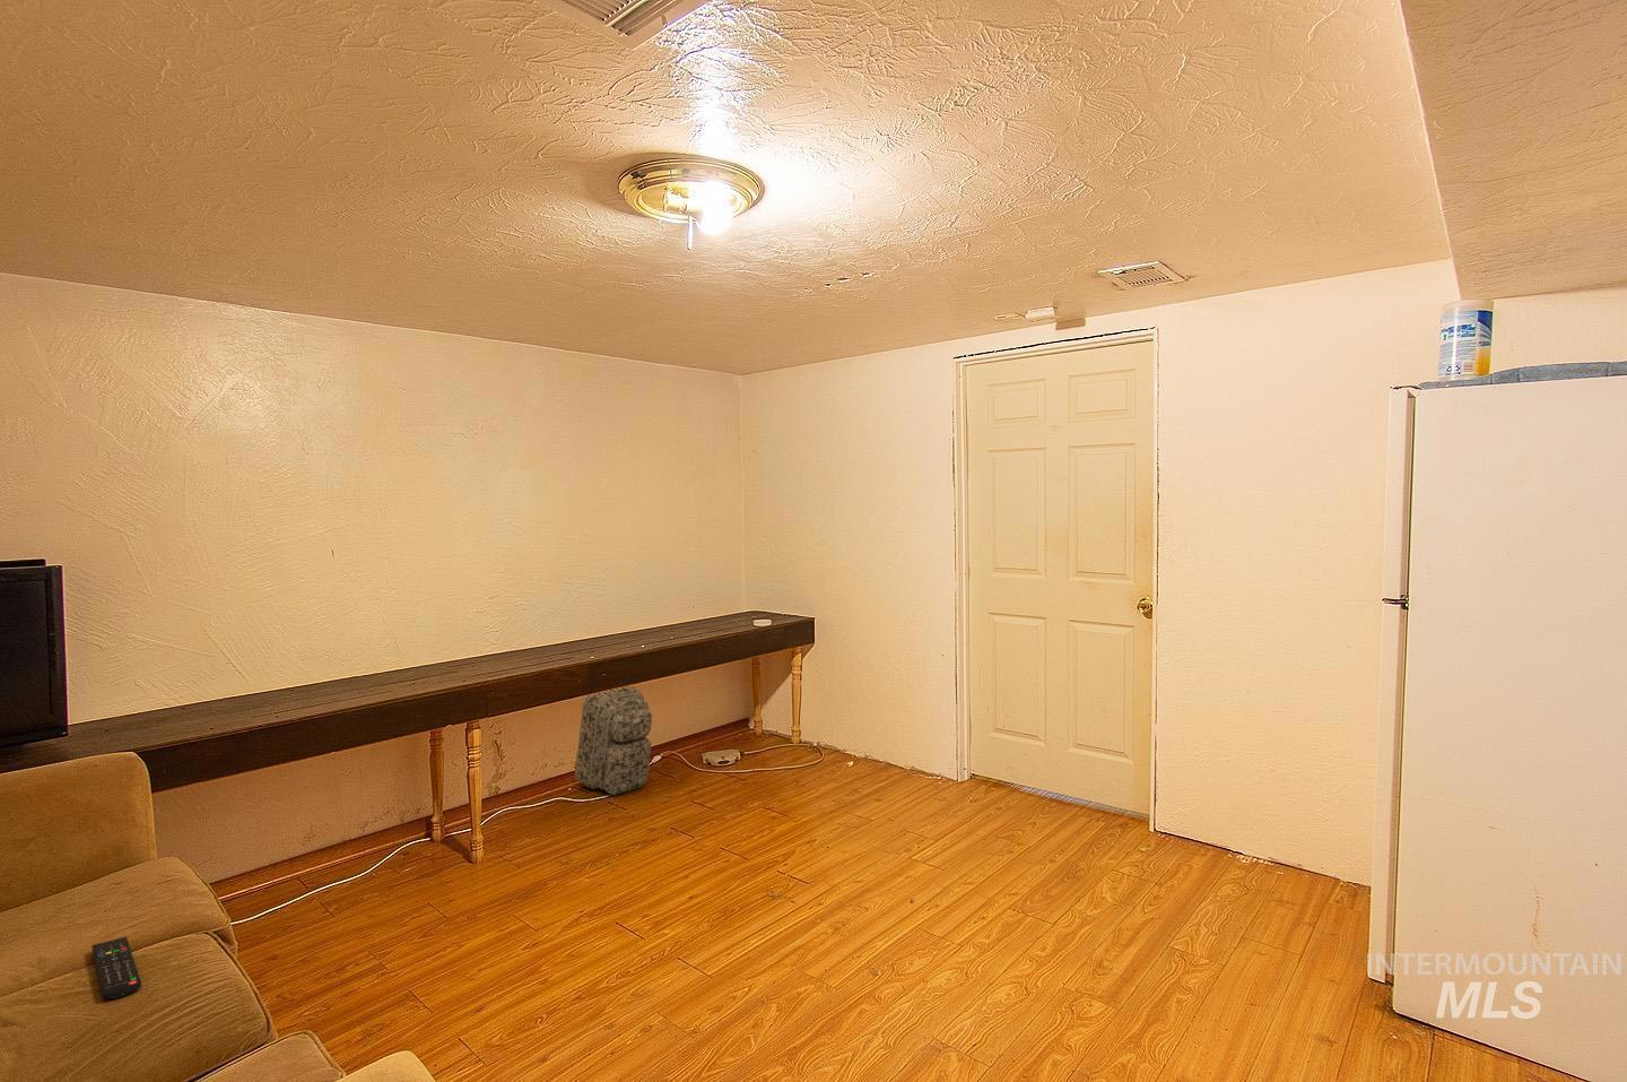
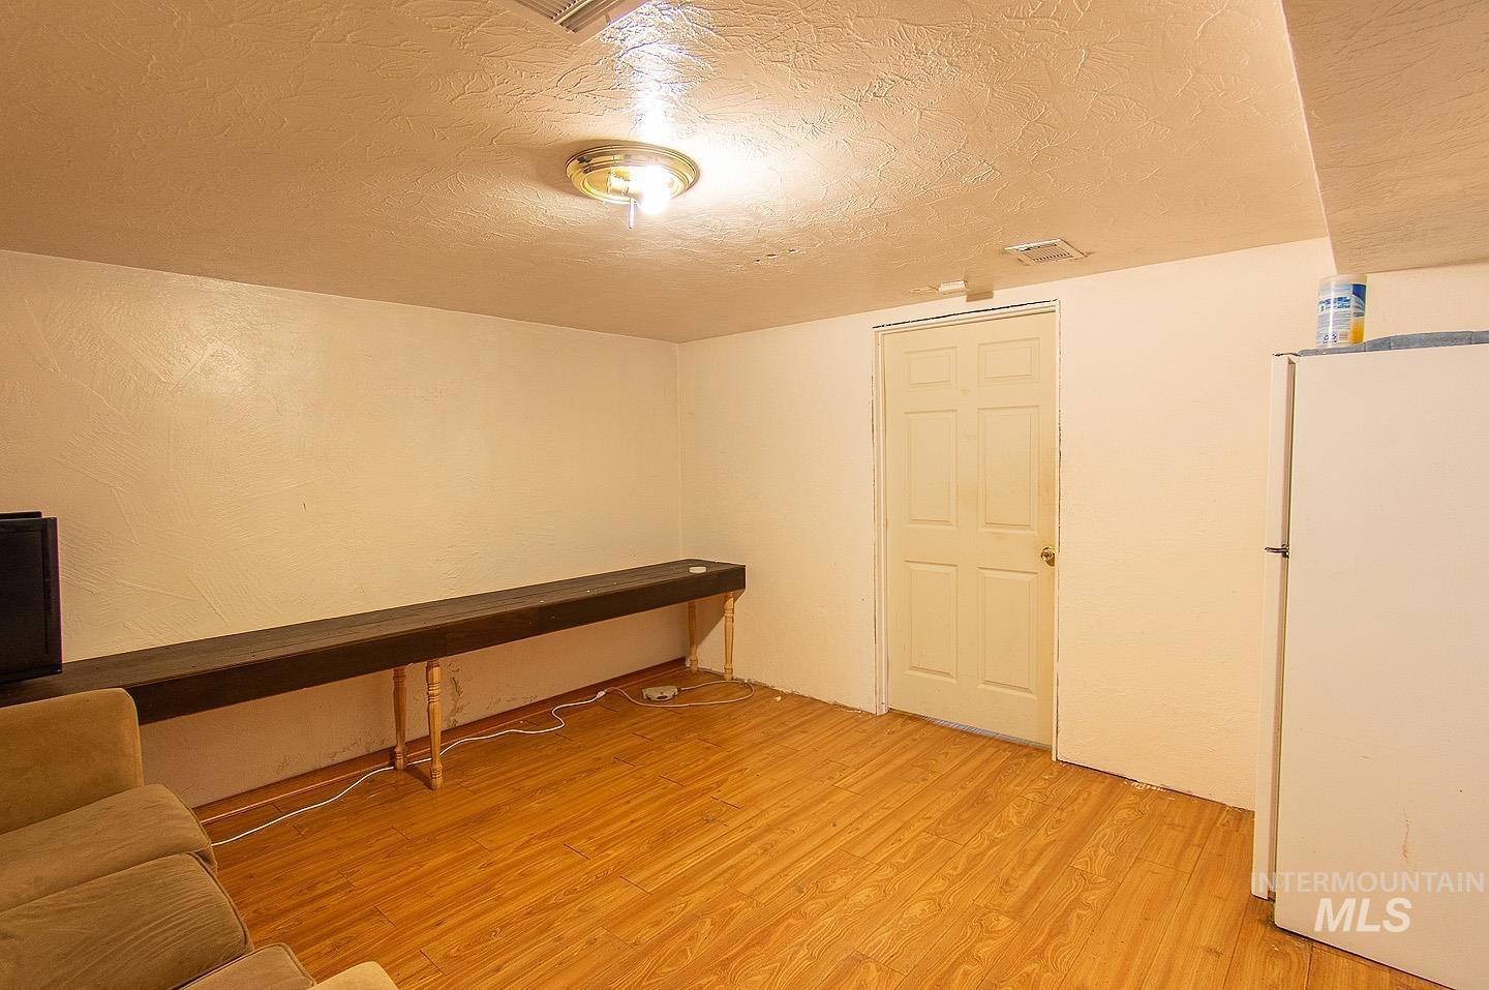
- remote control (115, 967)
- backpack (616, 737)
